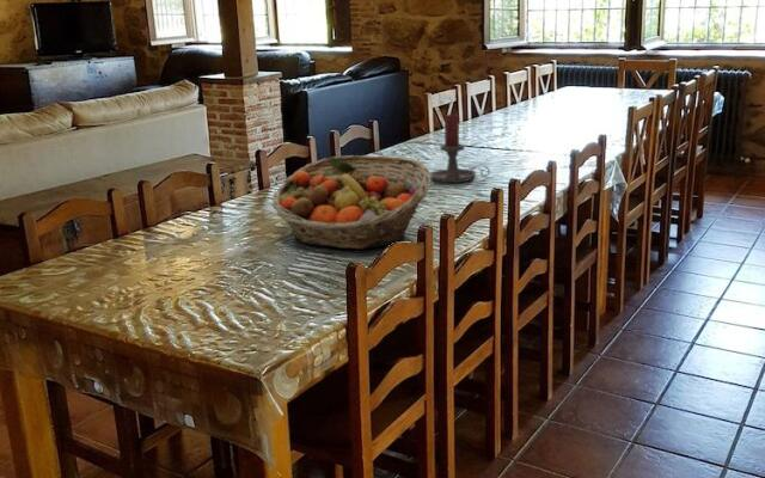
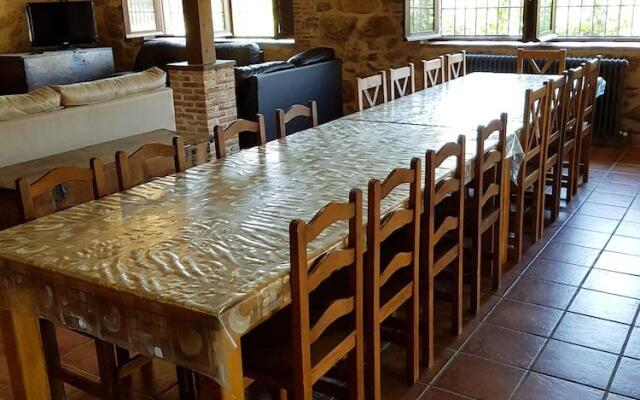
- candle holder (459, 146)
- fruit basket (350, 200)
